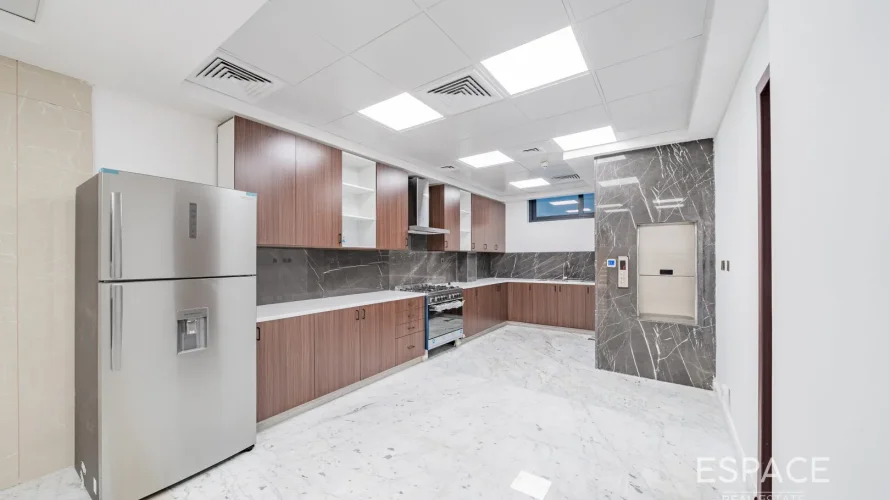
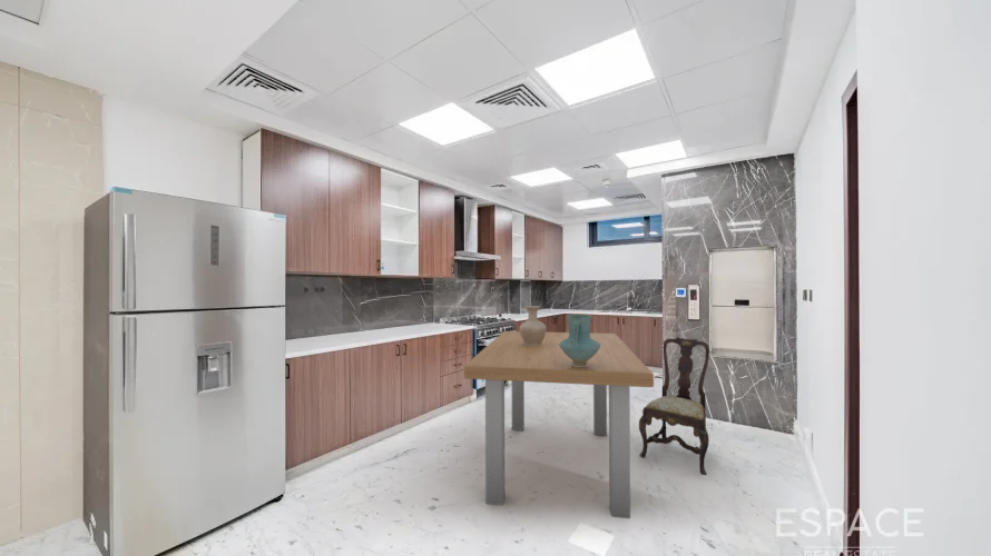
+ ceramic pitcher (579, 339)
+ dining chair (676, 397)
+ vase (532, 325)
+ dining table (558, 383)
